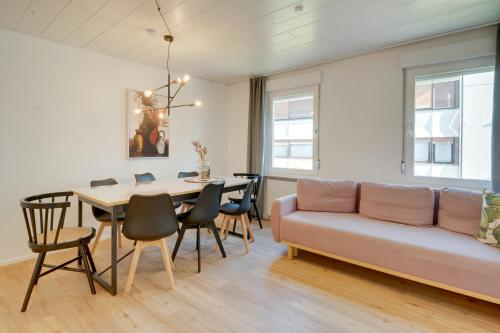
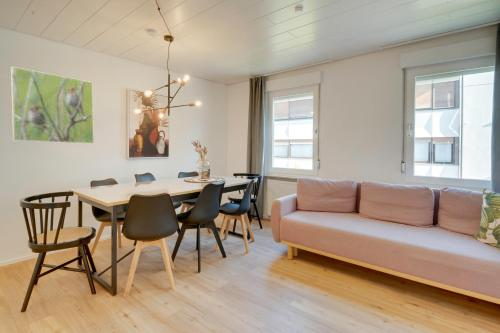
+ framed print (56, 108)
